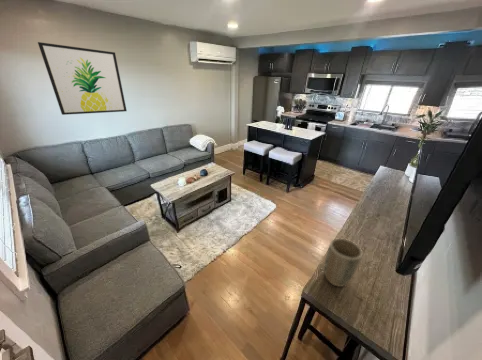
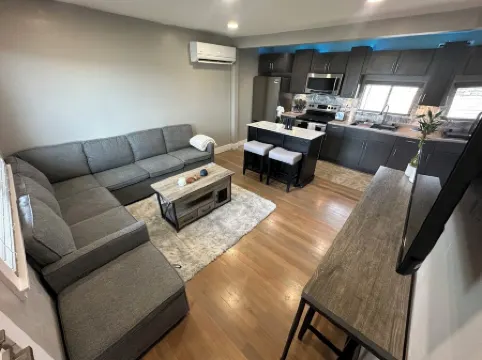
- plant pot (340, 263)
- wall art (89, 82)
